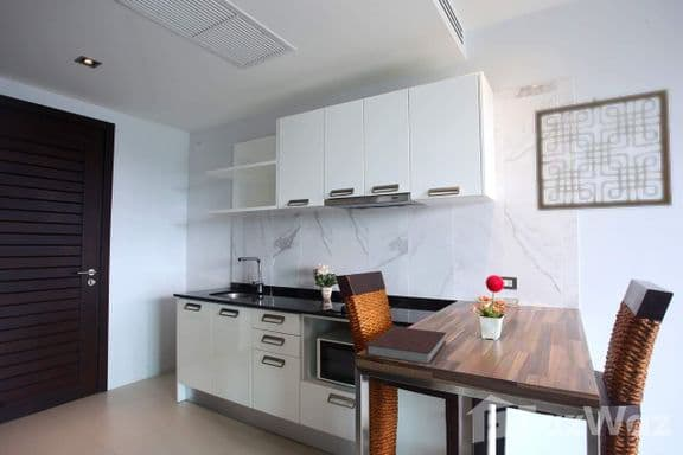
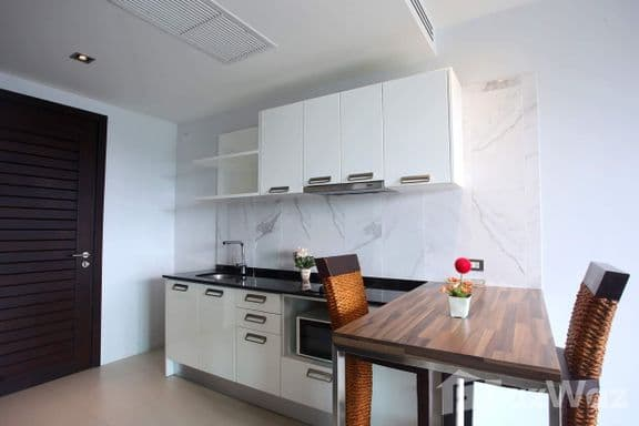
- notebook (408, 342)
- wall art (596, 150)
